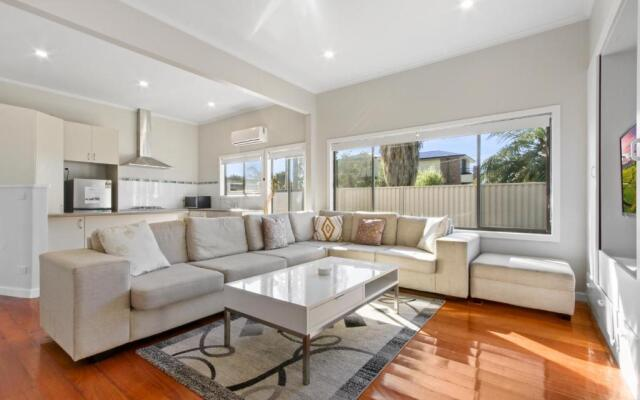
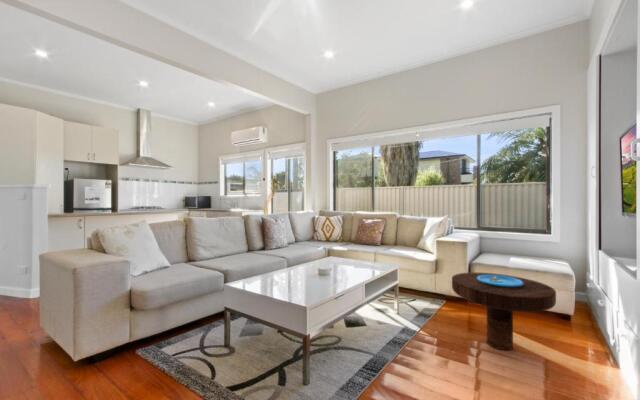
+ side table (499, 312)
